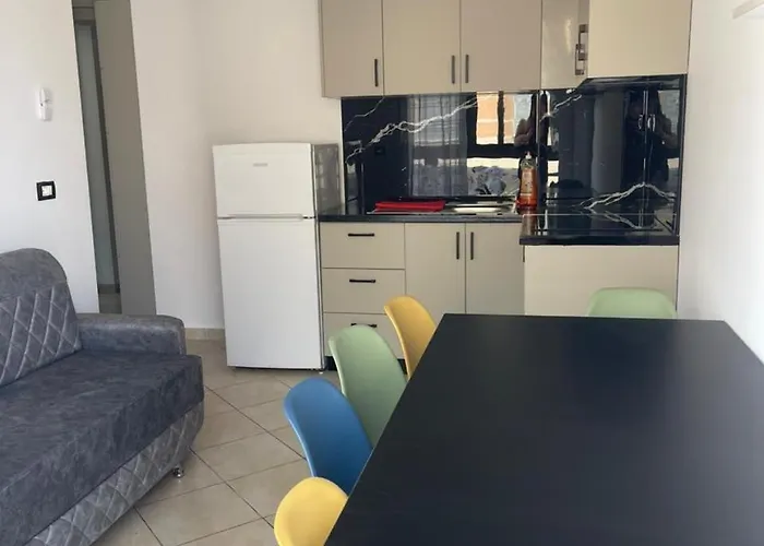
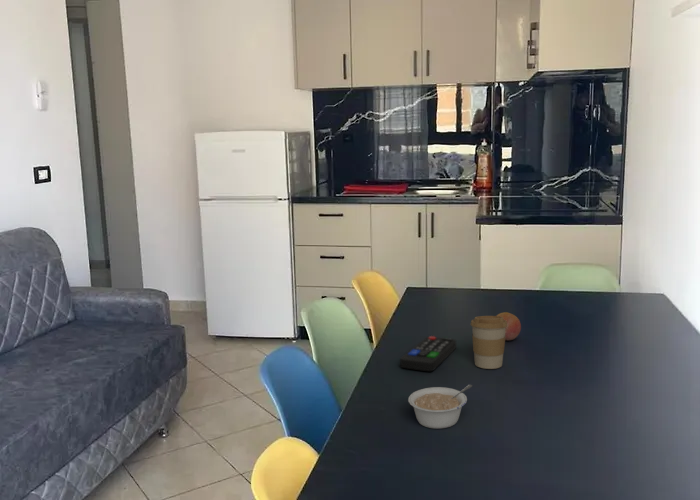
+ legume (438, 406)
+ fruit (506, 327)
+ coffee cup (488, 340)
+ remote control (429, 352)
